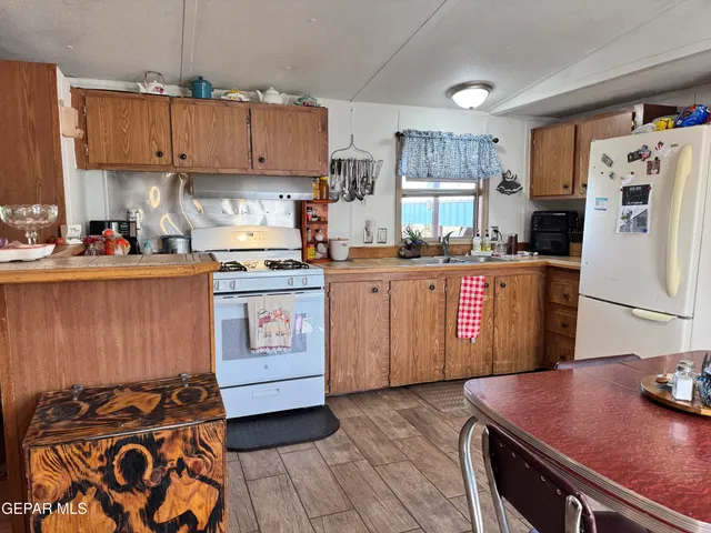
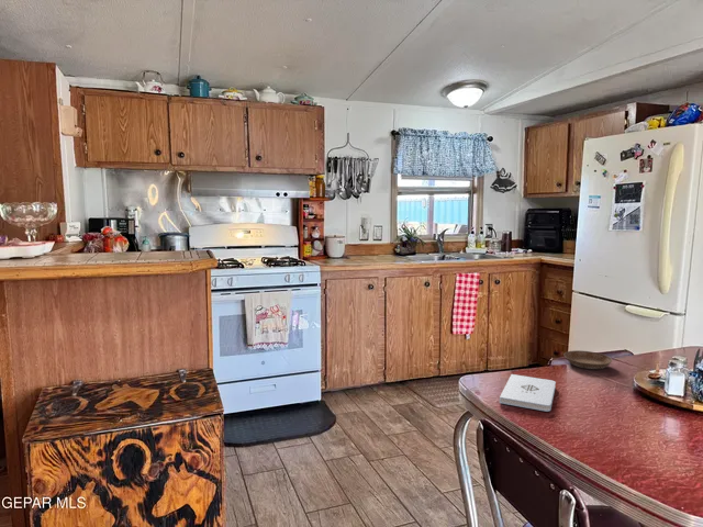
+ notepad (528, 391)
+ saucer (587, 360)
